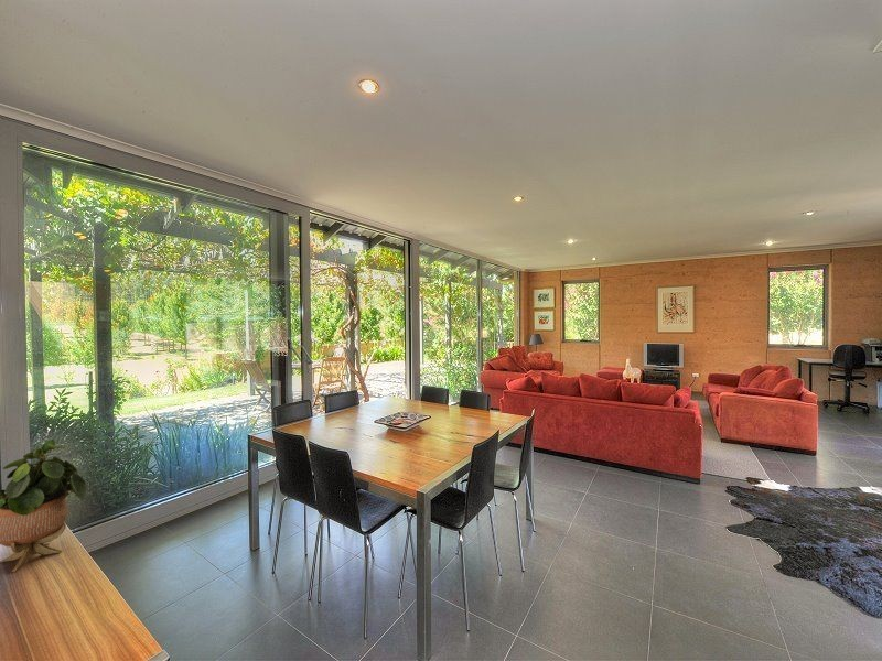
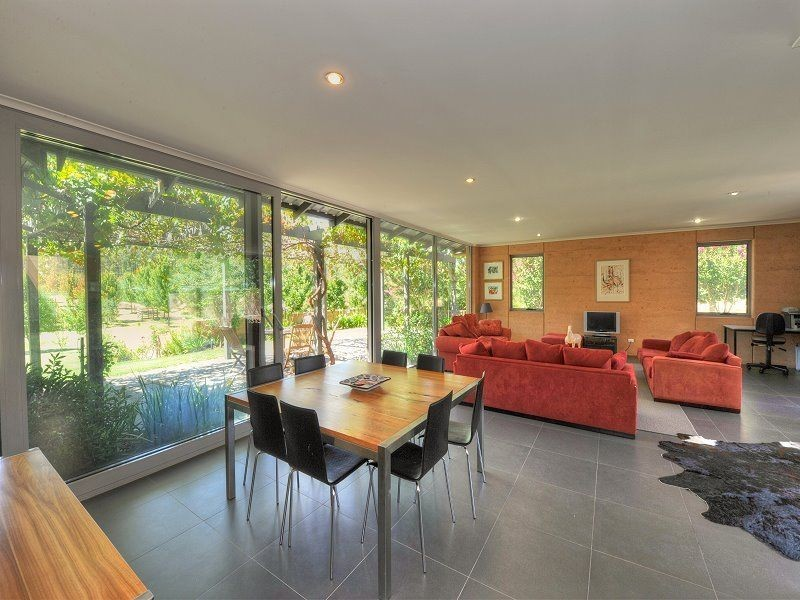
- potted plant (41, 498)
